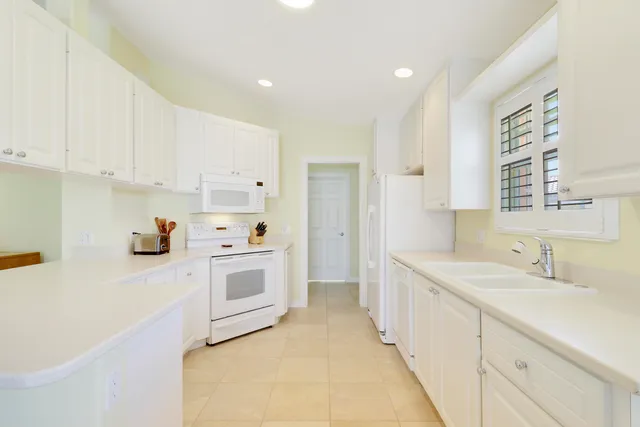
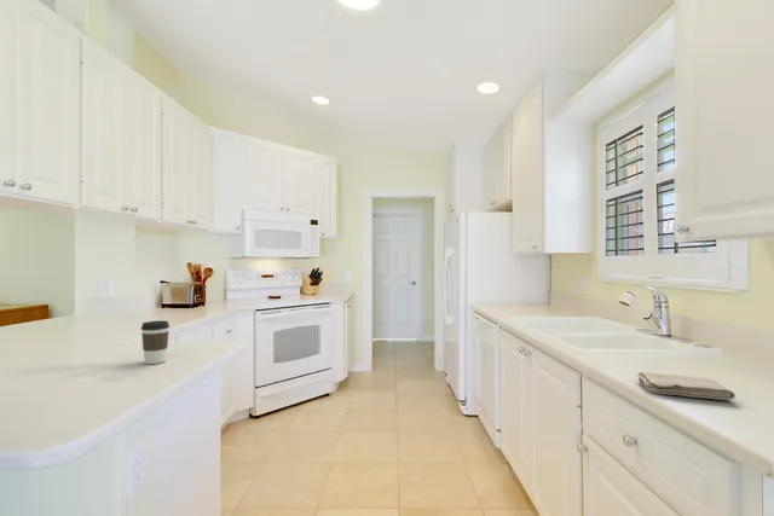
+ coffee cup (155, 342)
+ washcloth (681, 384)
